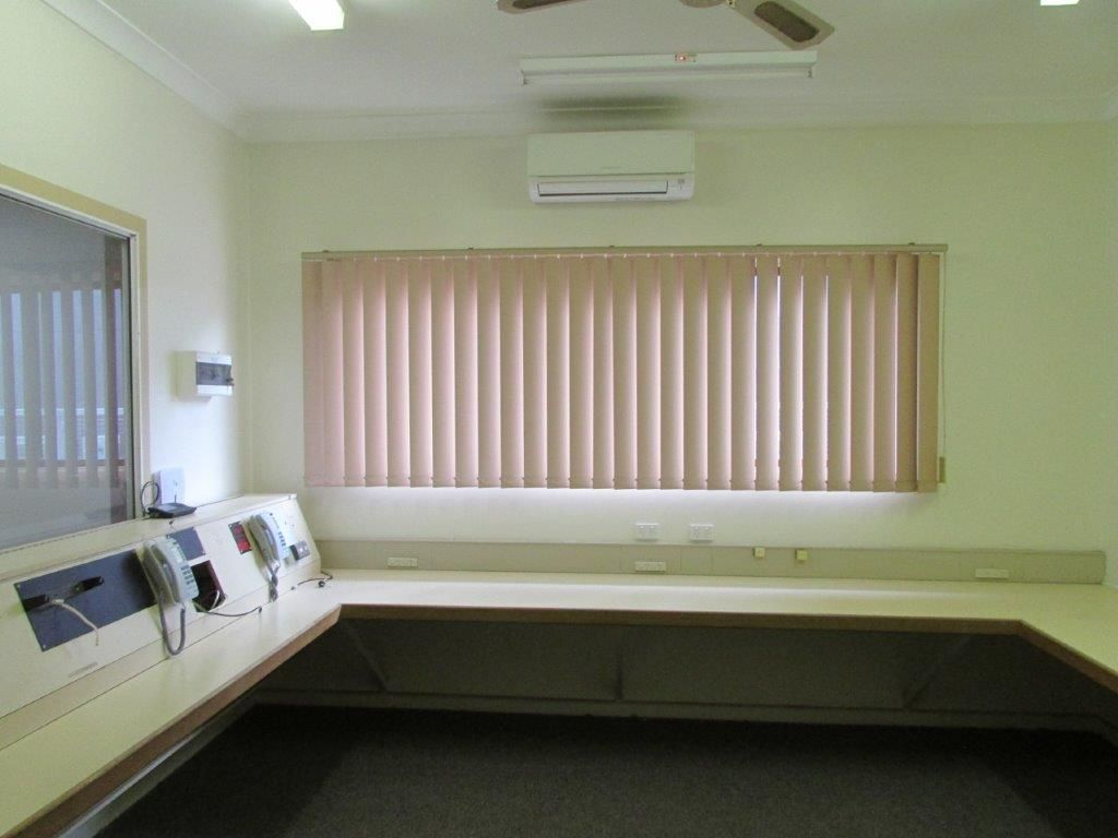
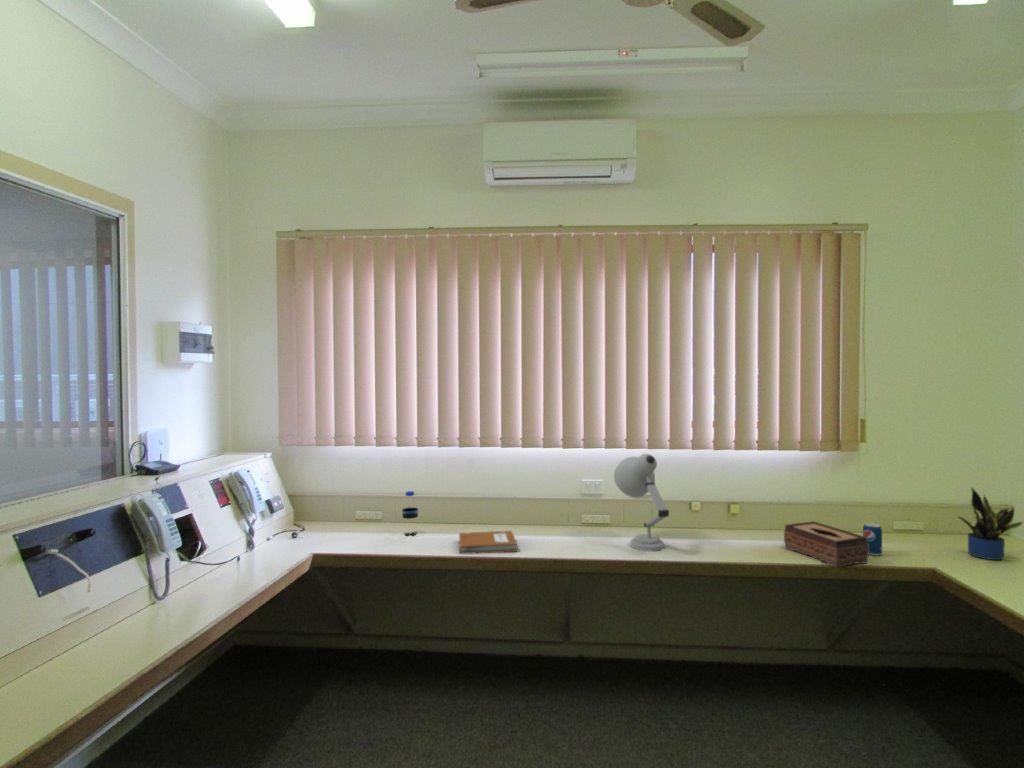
+ beverage can (872, 539)
+ tissue box (824, 543)
+ water bottle (410, 513)
+ desk lamp (641, 496)
+ notebook (488, 541)
+ potted plant (988, 521)
